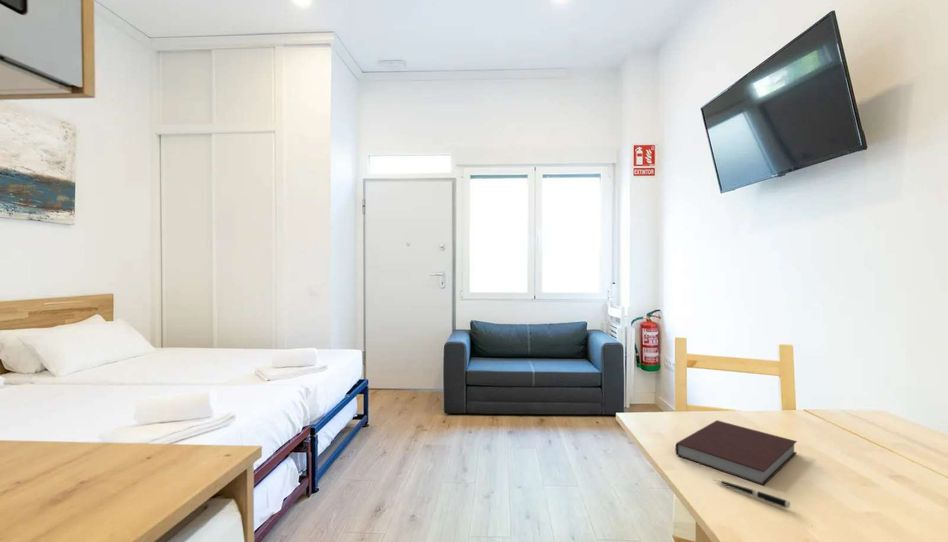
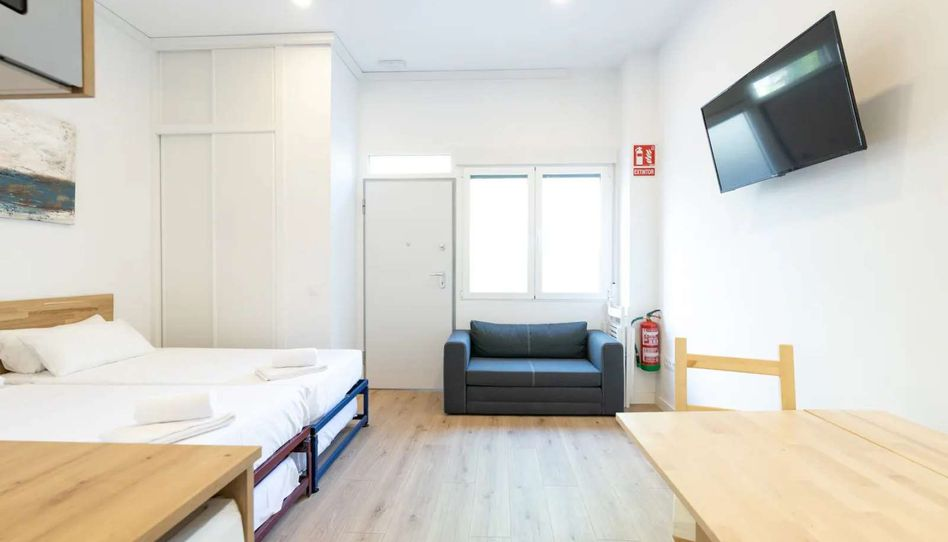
- notebook (736, 448)
- pen (748, 490)
